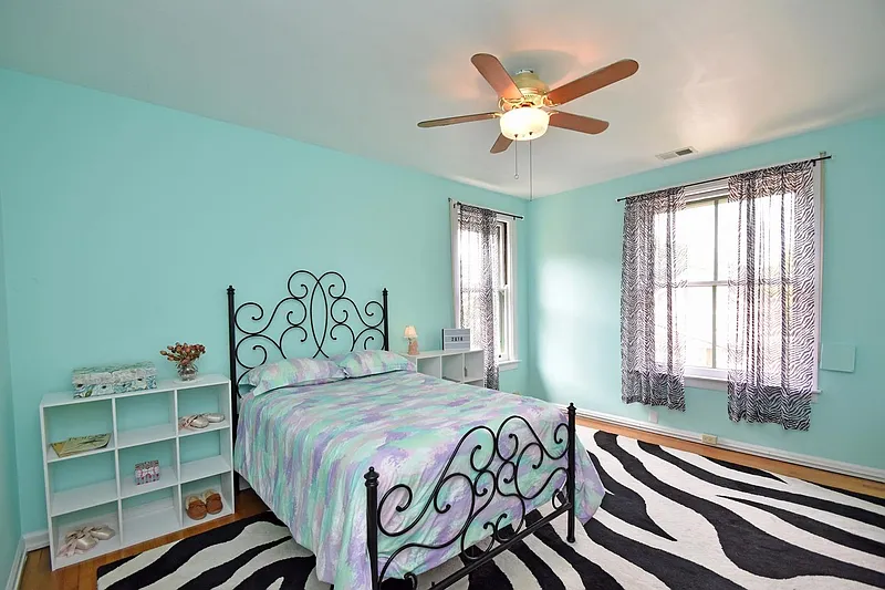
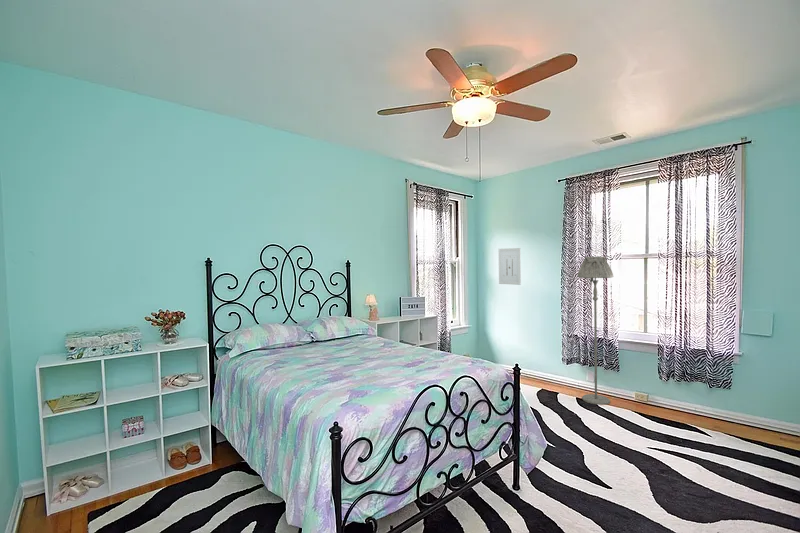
+ wall art (509, 266)
+ floor lamp (595, 328)
